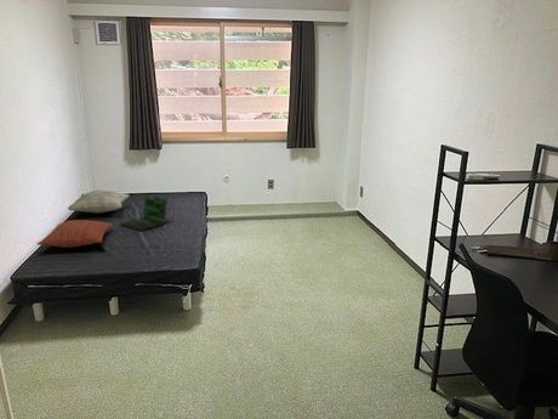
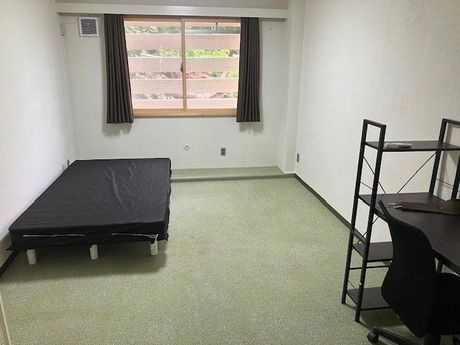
- laptop (146, 213)
- decorative pillow (99, 202)
- pillow (78, 233)
